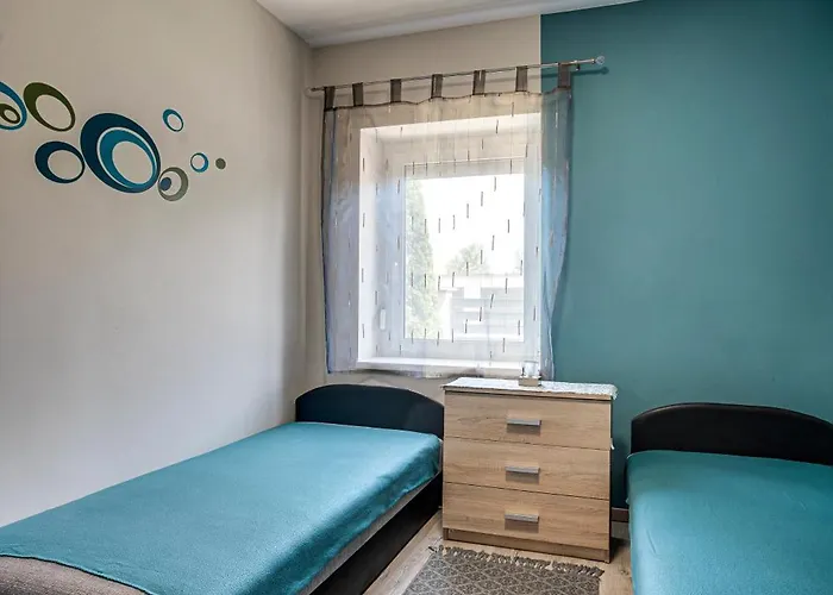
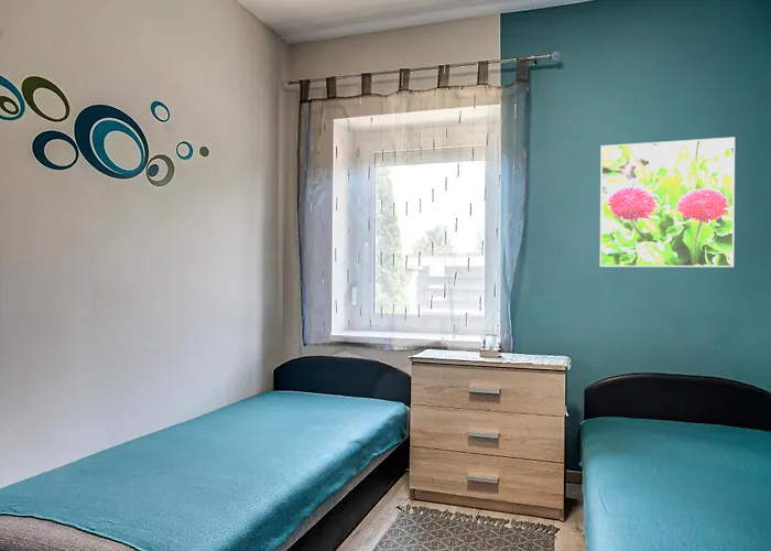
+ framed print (664, 204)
